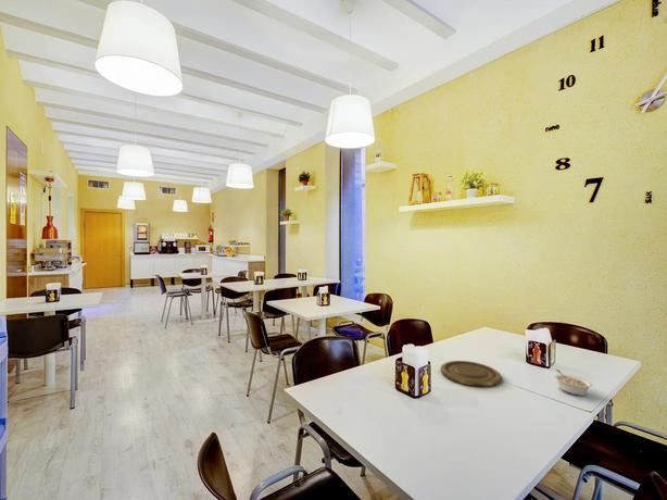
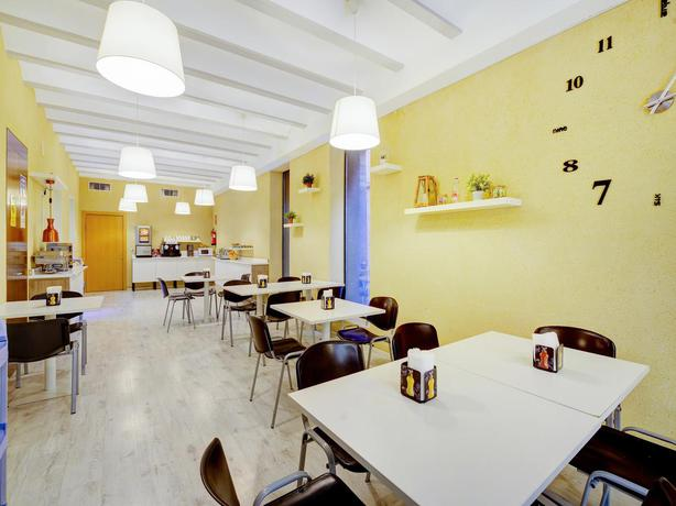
- plate (469, 372)
- legume (570, 384)
